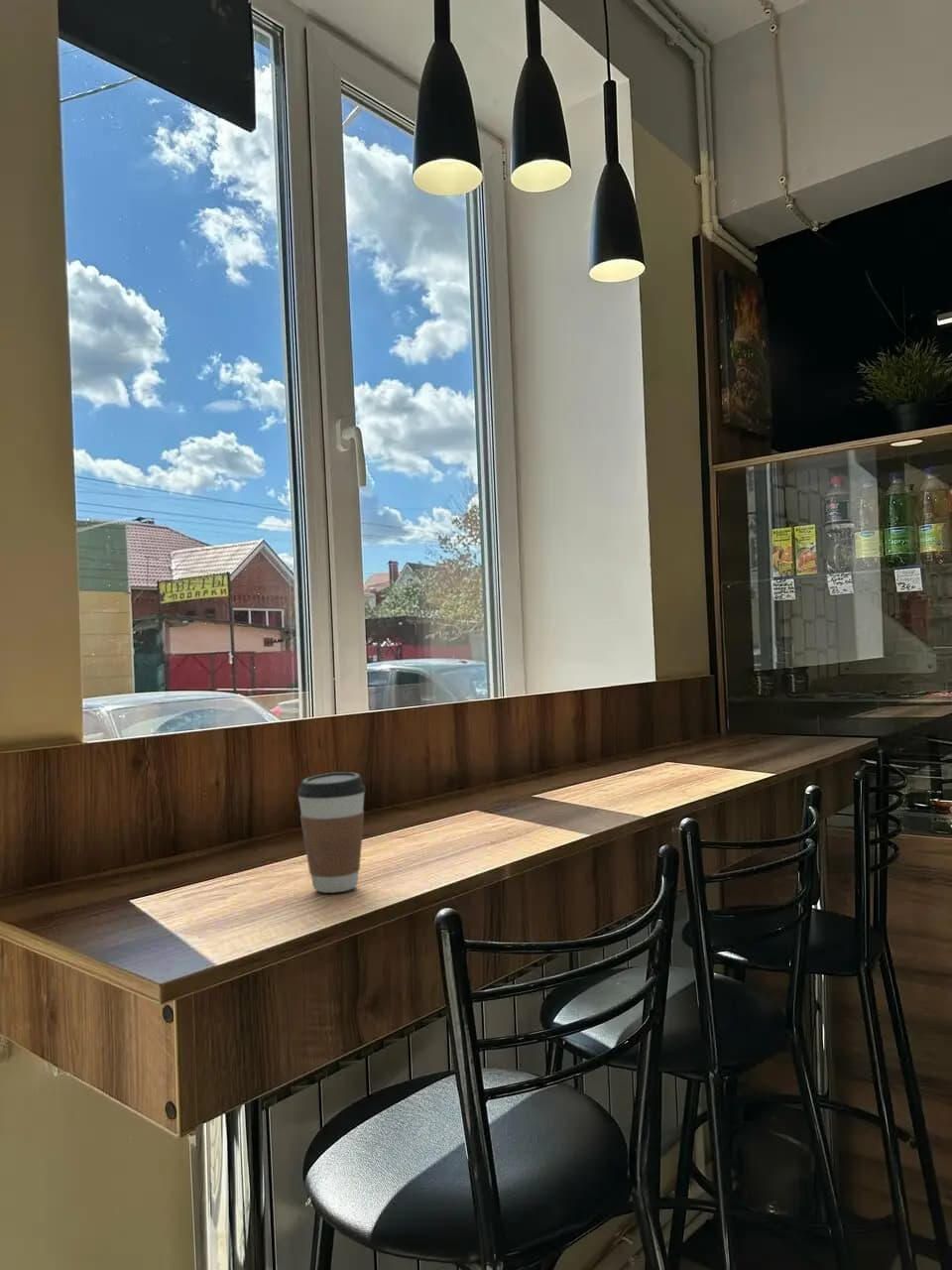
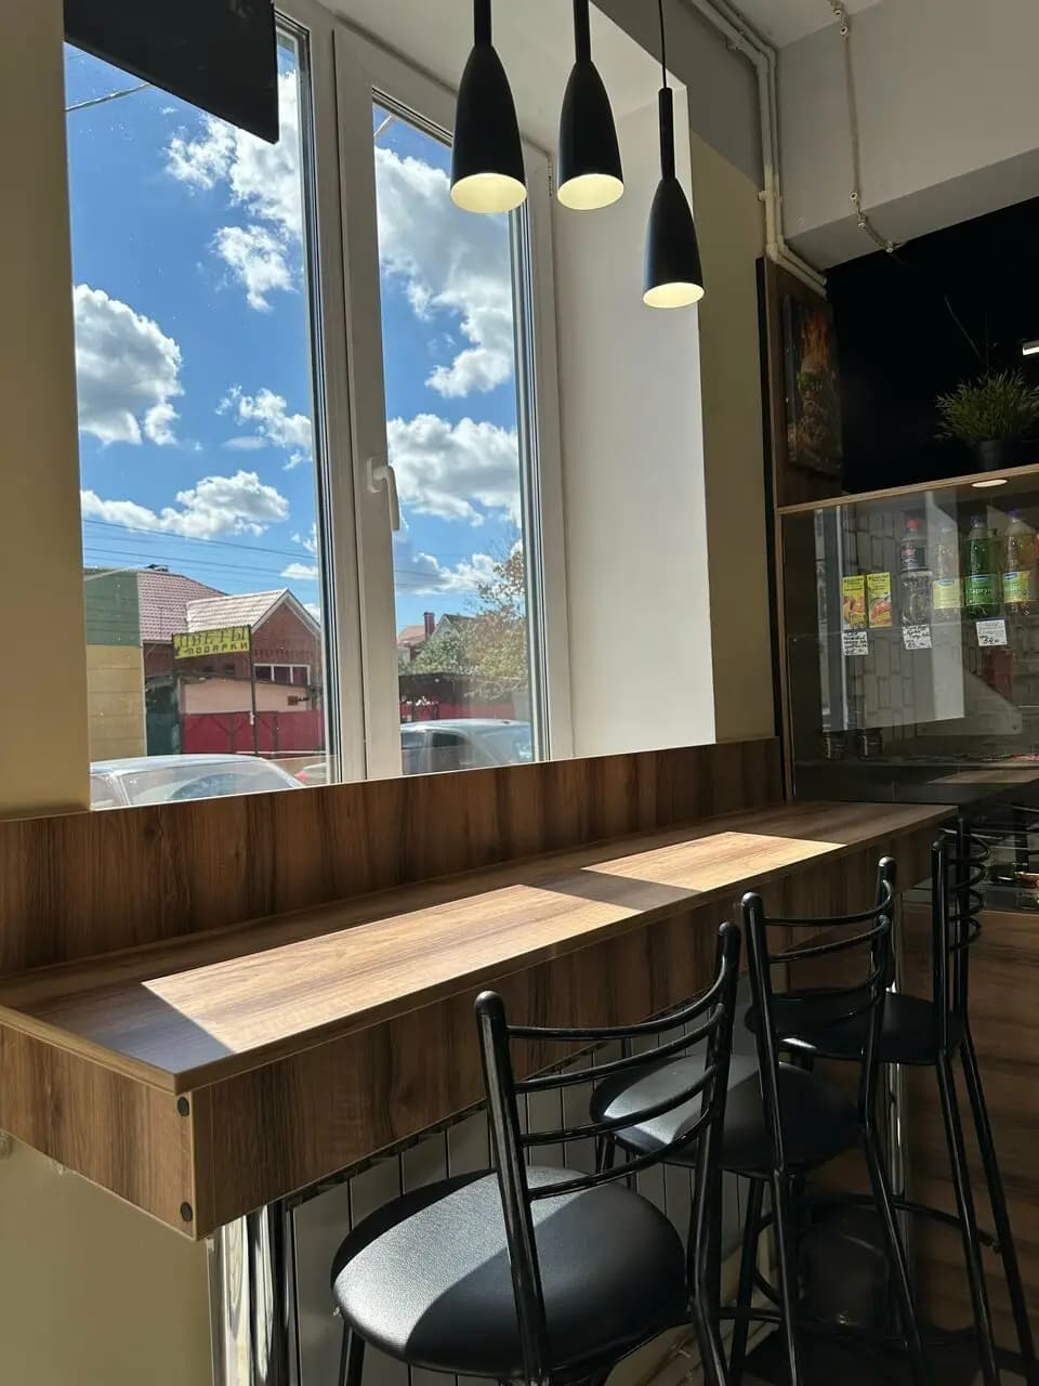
- coffee cup (333, 831)
